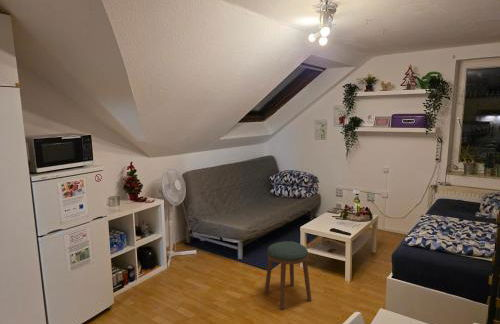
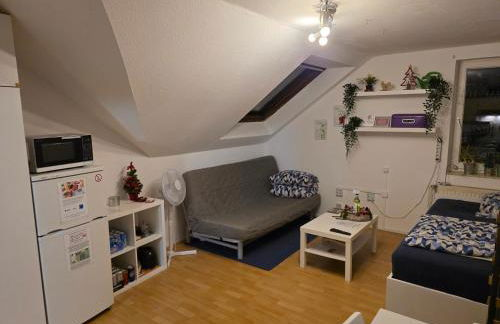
- stool (285, 271)
